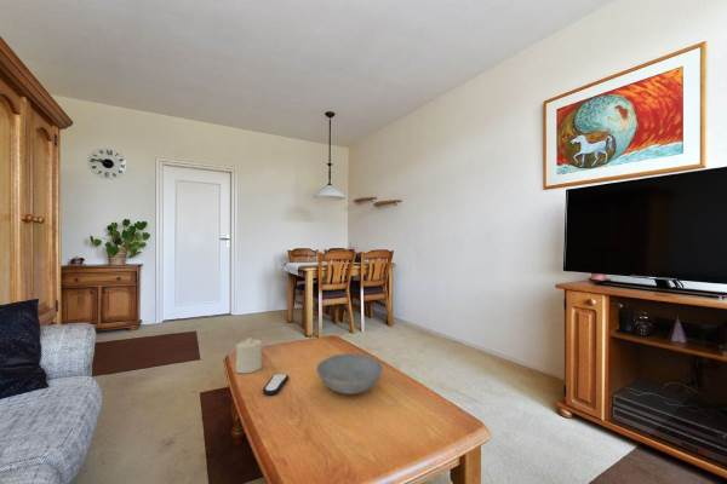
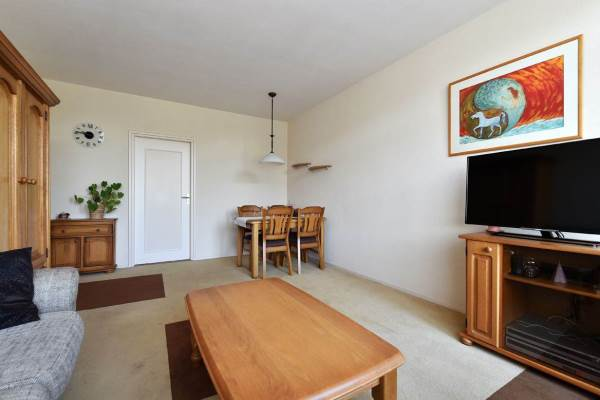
- remote control (275, 384)
- candle (248, 353)
- bowl (349, 376)
